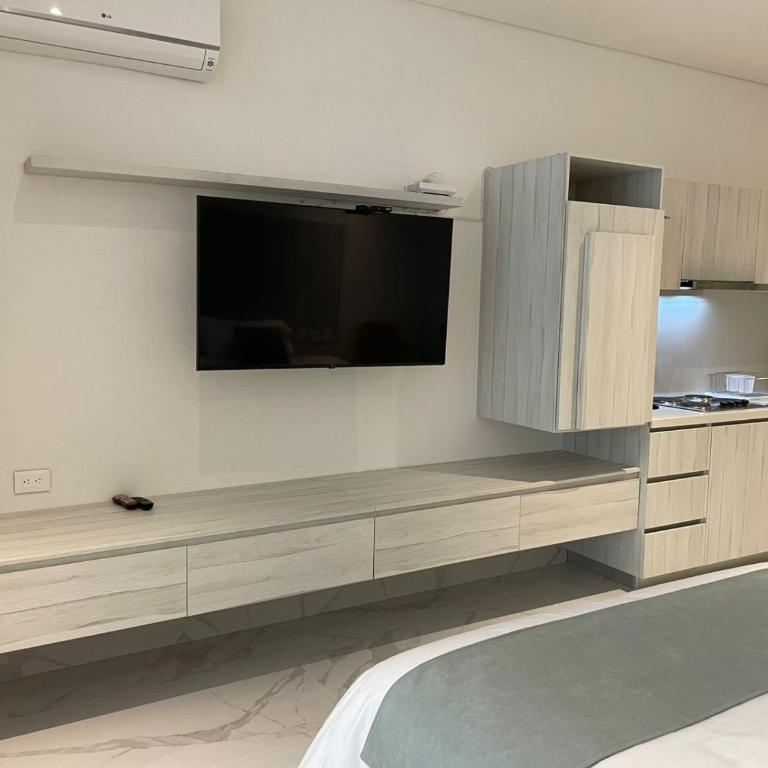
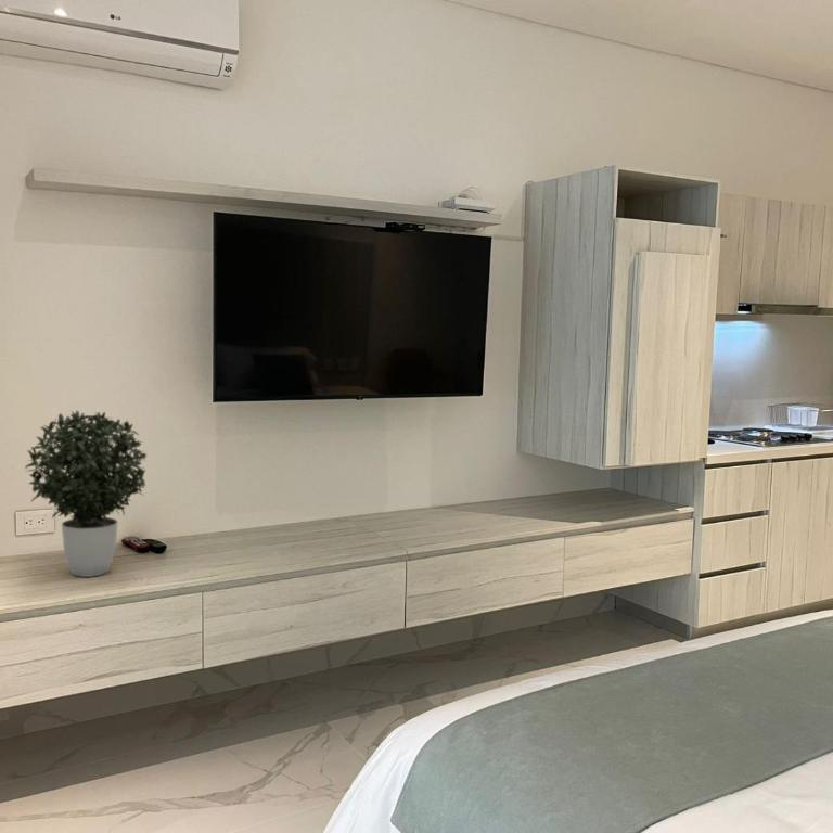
+ potted plant (88, 491)
